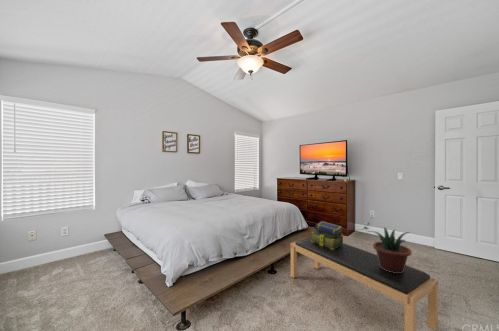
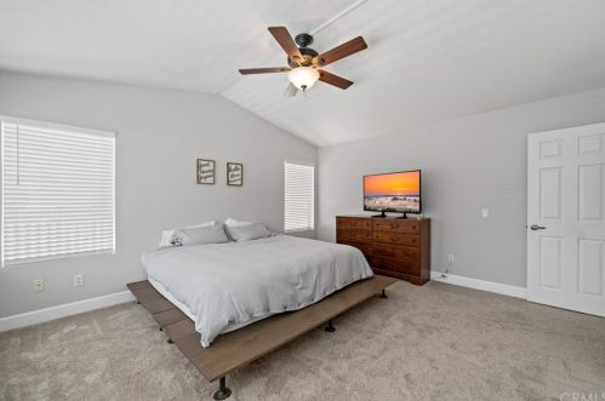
- bench (350, 275)
- stack of books (328, 233)
- potted plant (387, 248)
